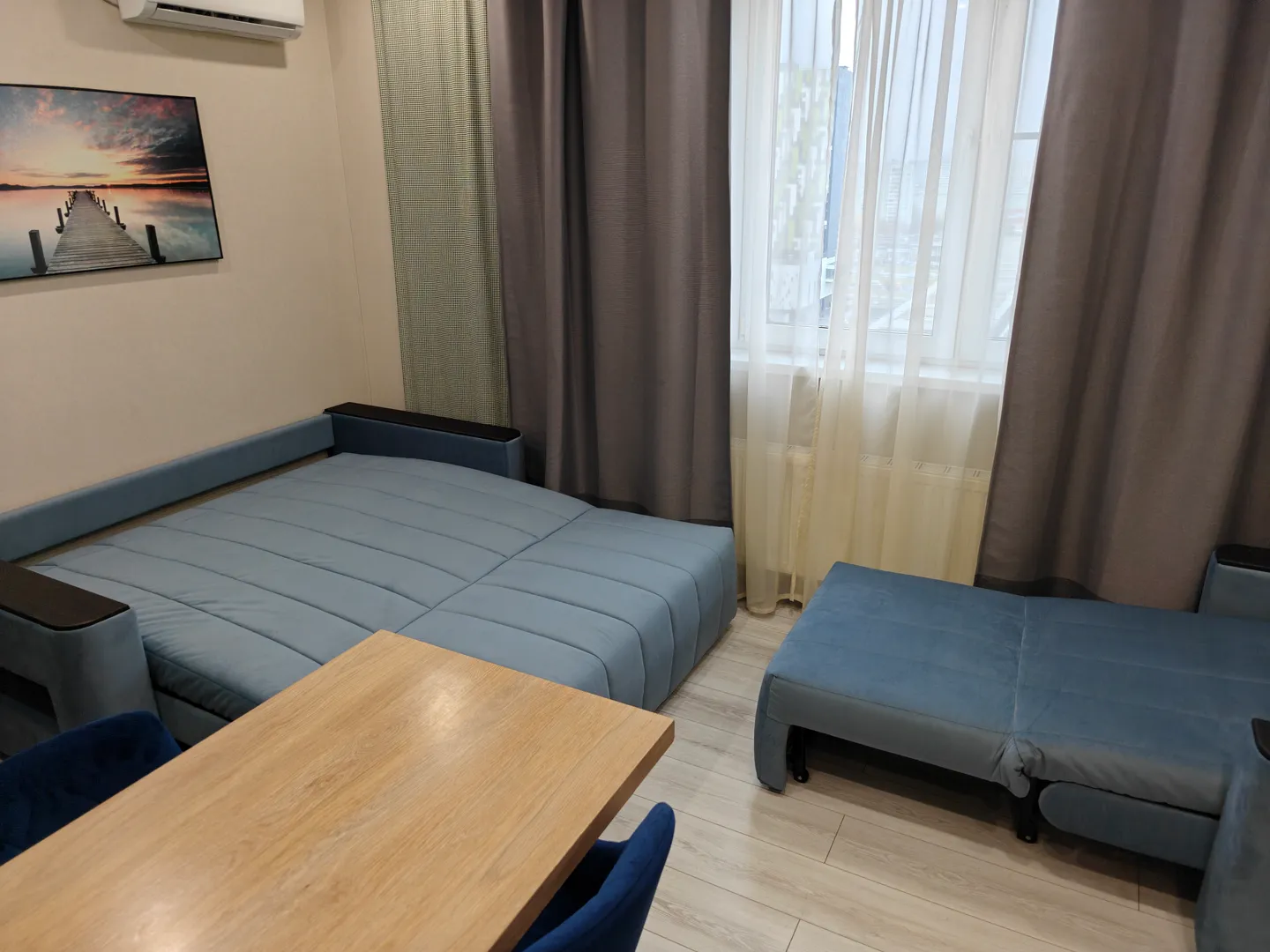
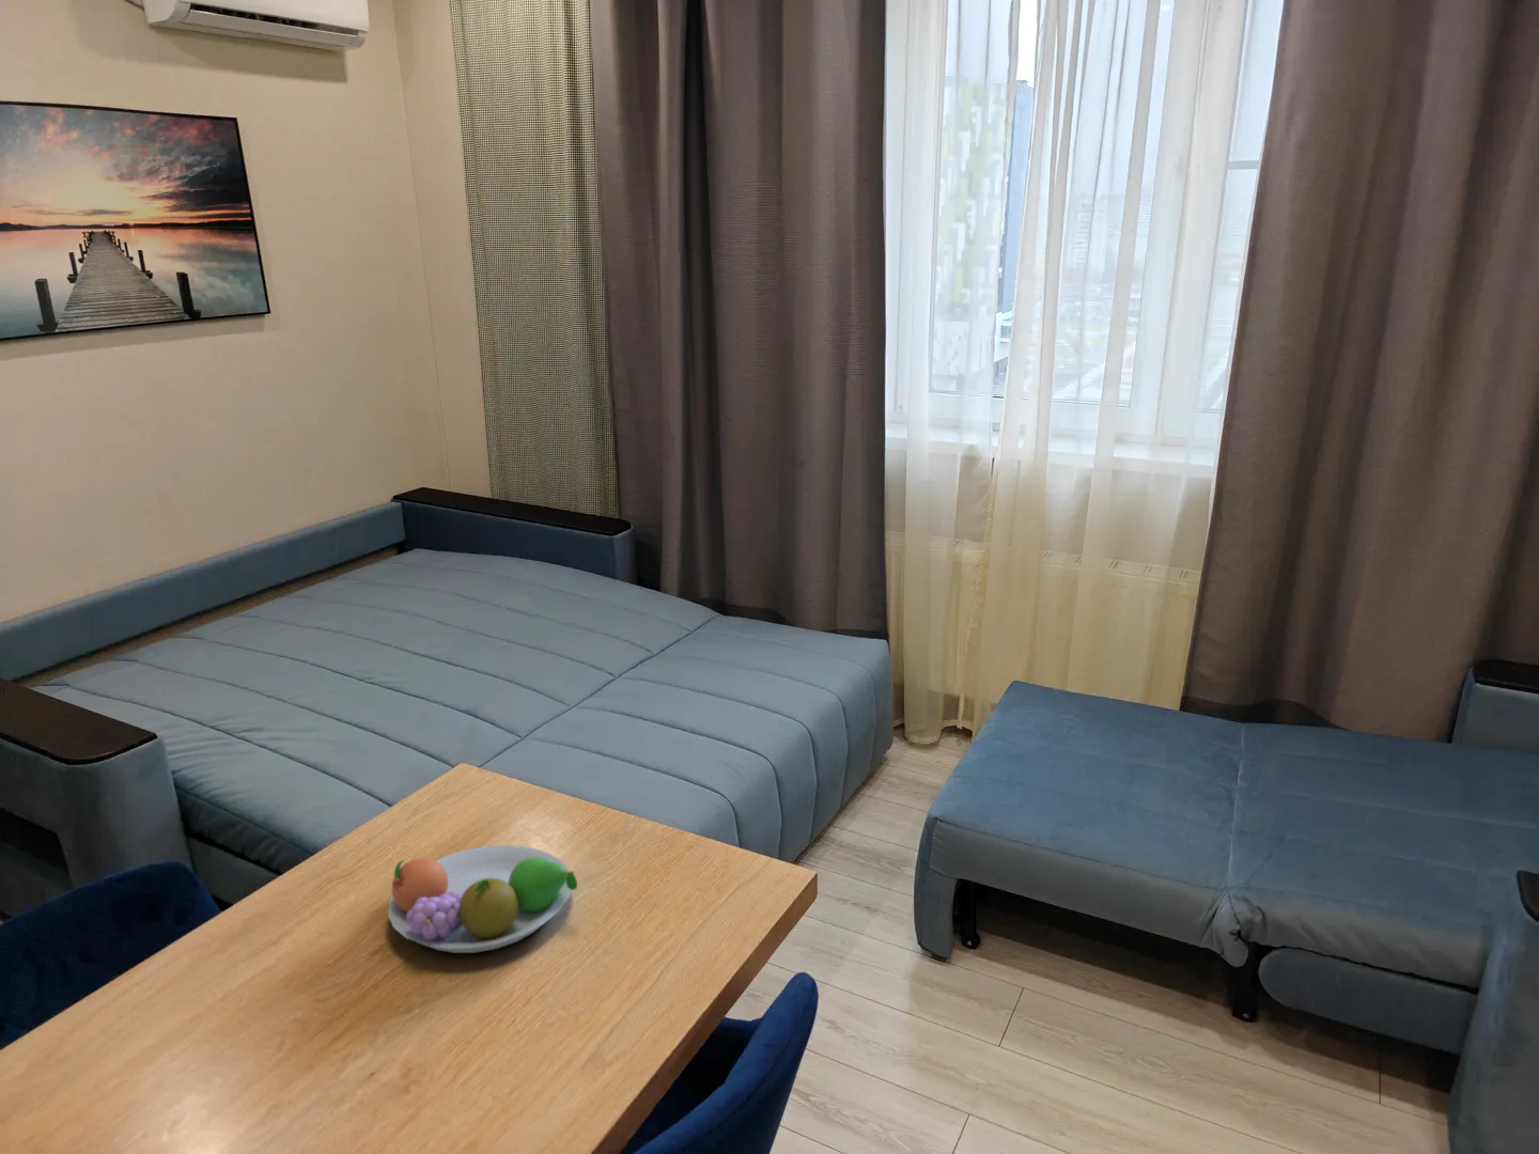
+ fruit bowl (485, 879)
